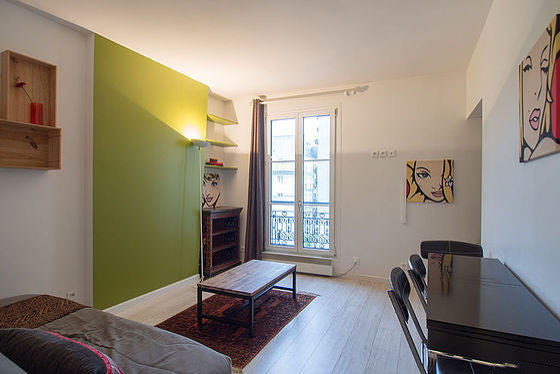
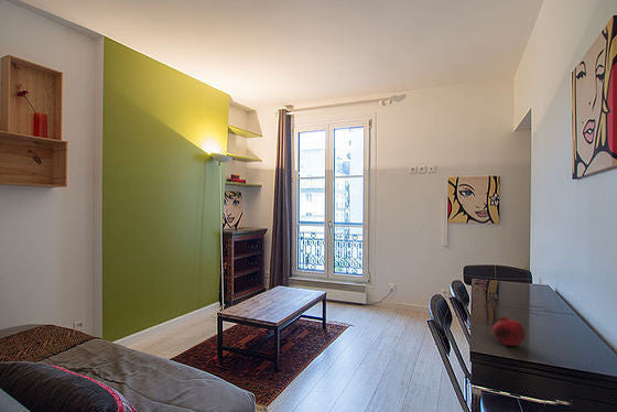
+ fruit (508, 329)
